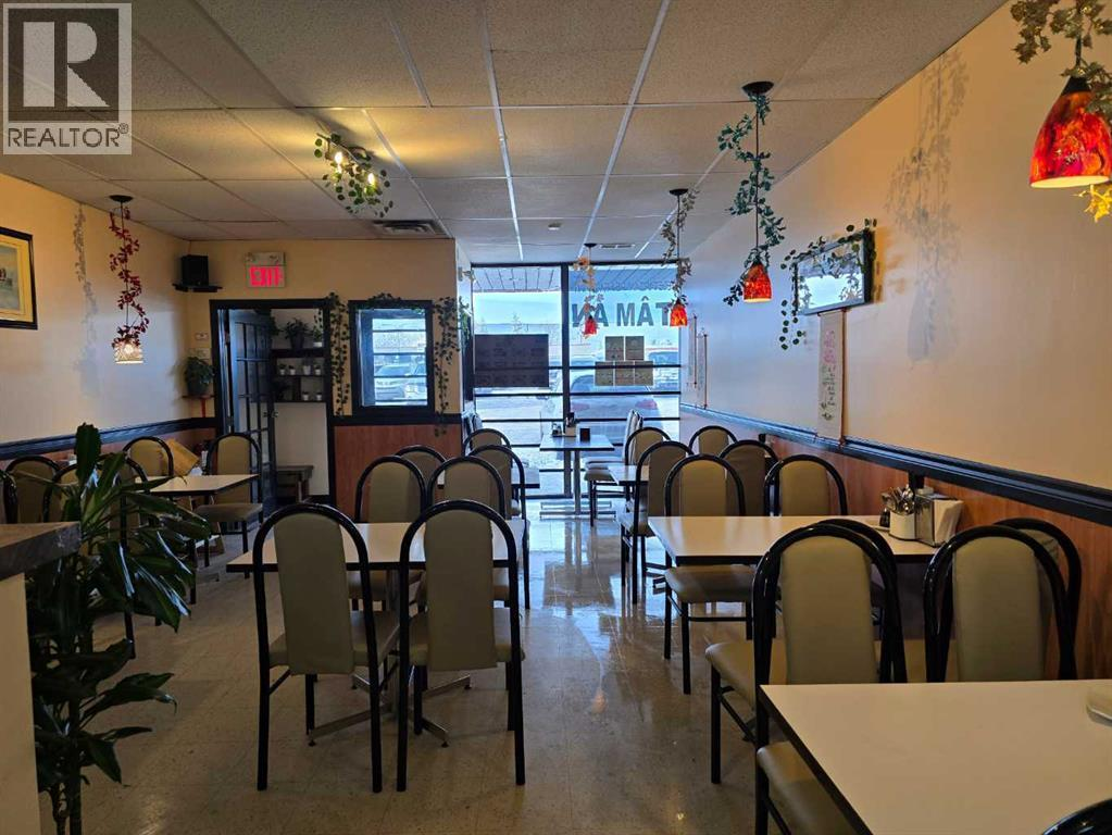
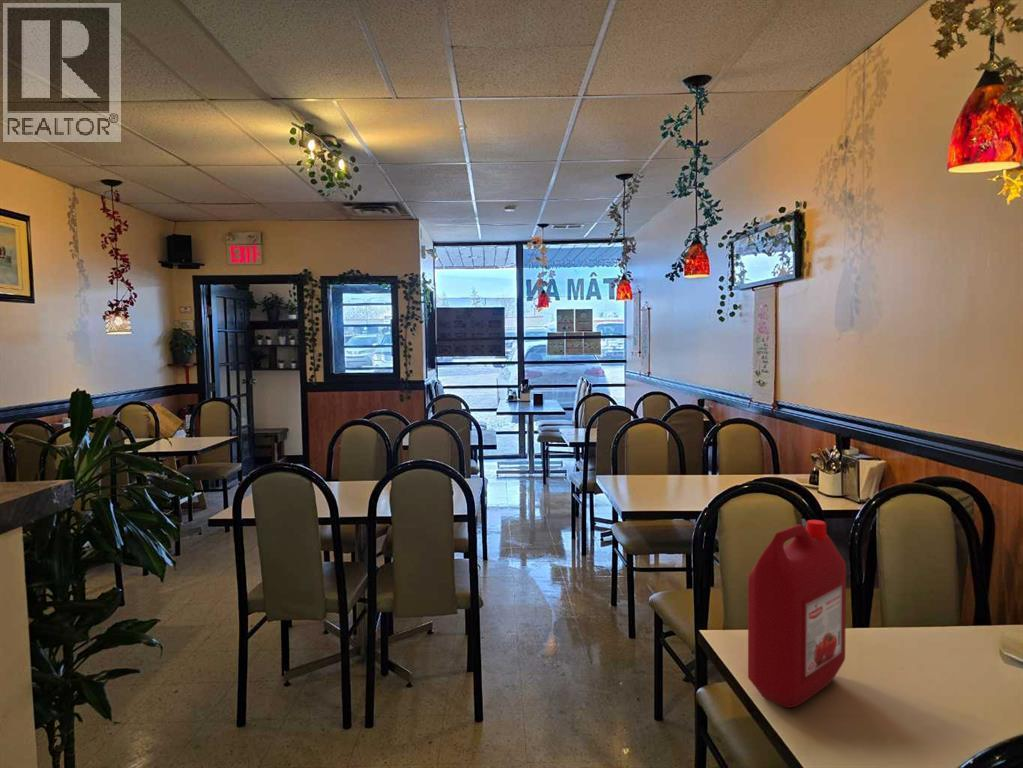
+ ketchup jug (798, 606)
